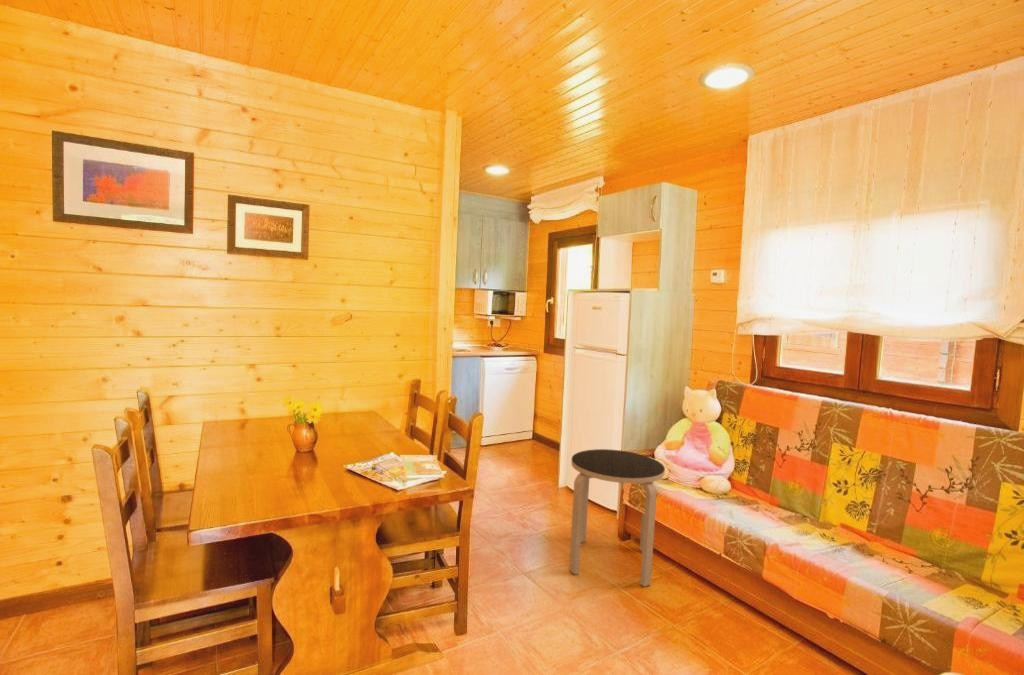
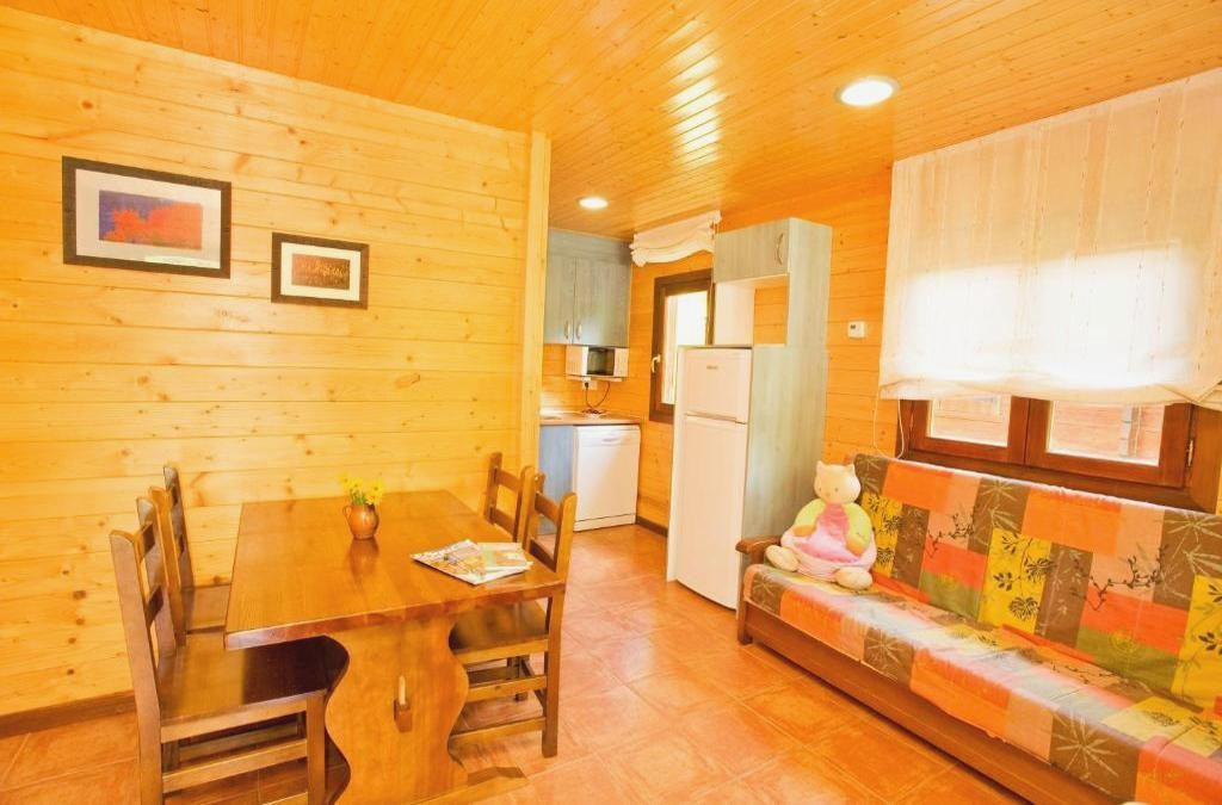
- side table (587, 510)
